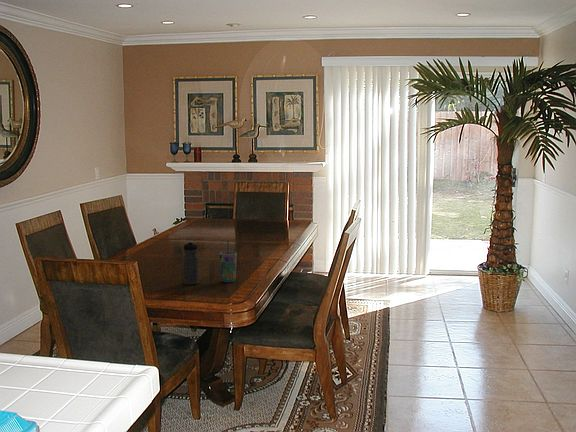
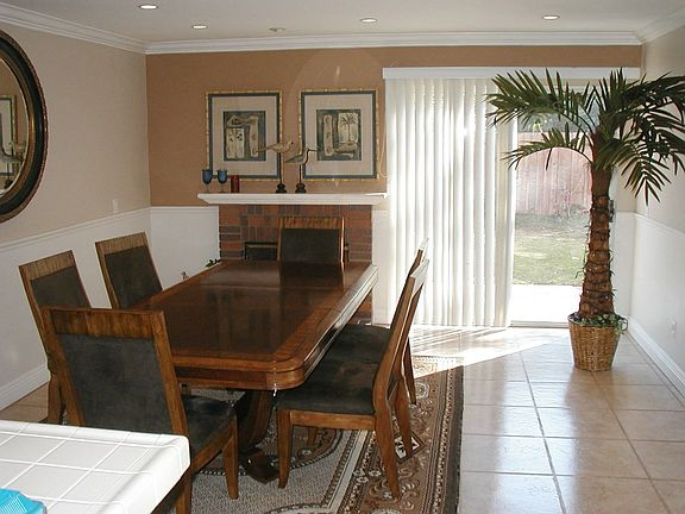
- cup (228, 260)
- water bottle (190, 262)
